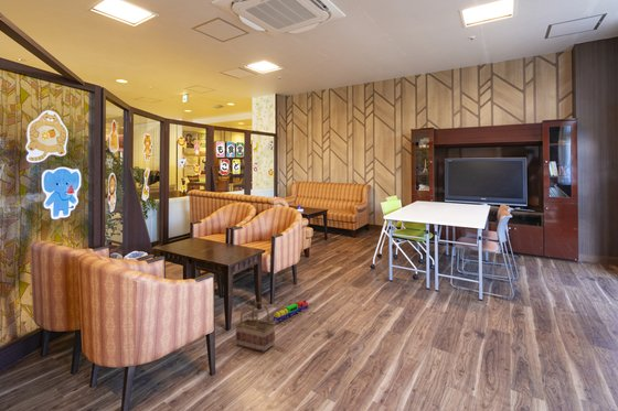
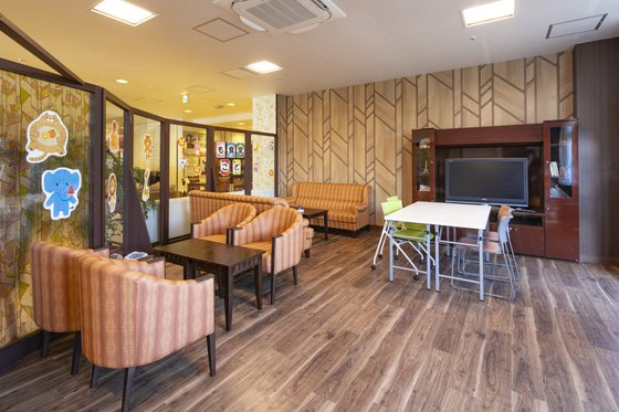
- basket (255, 324)
- toy train (291, 310)
